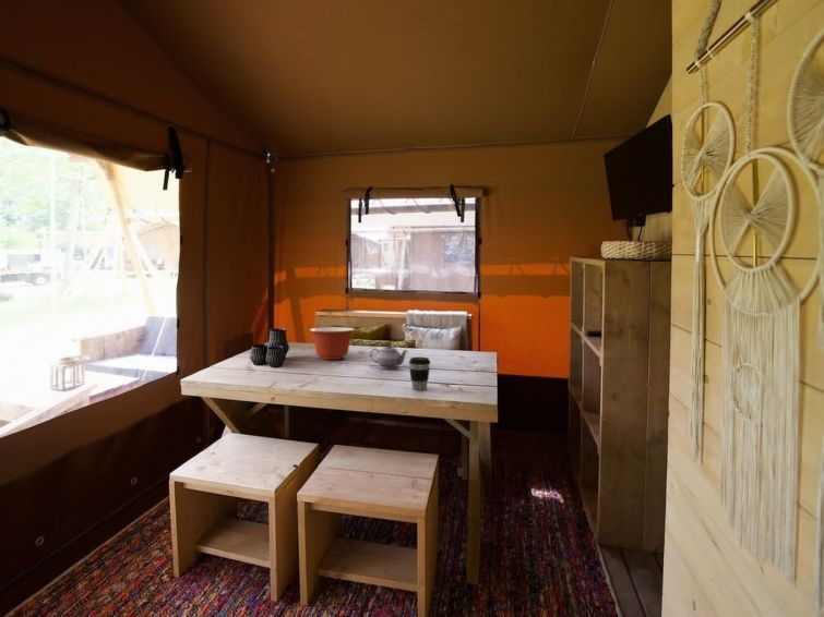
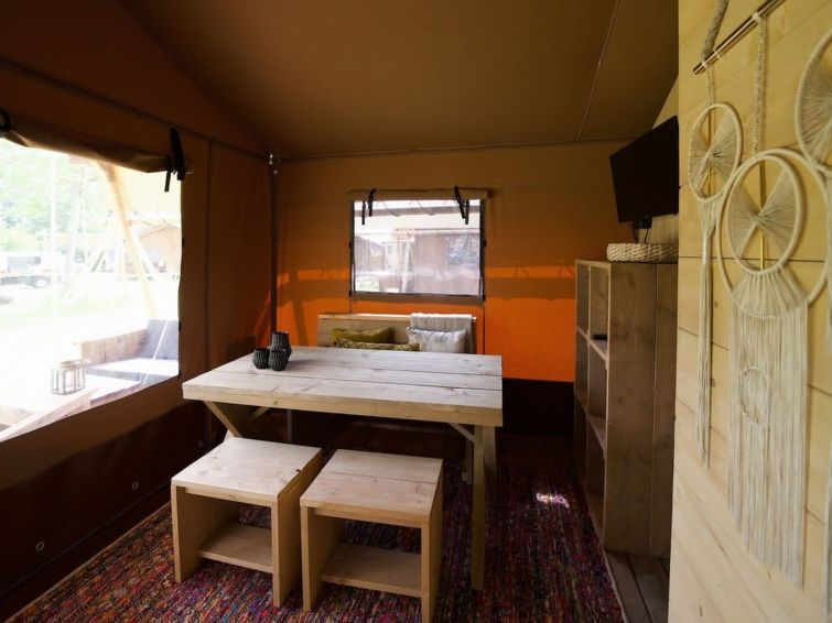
- teapot (389, 355)
- coffee cup (419, 373)
- mixing bowl (332, 343)
